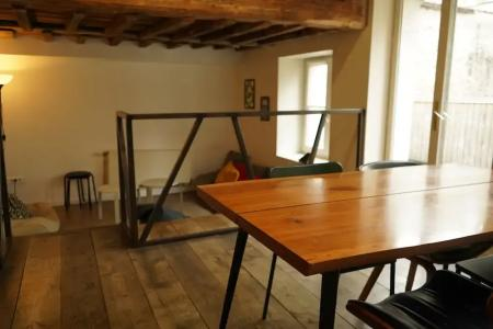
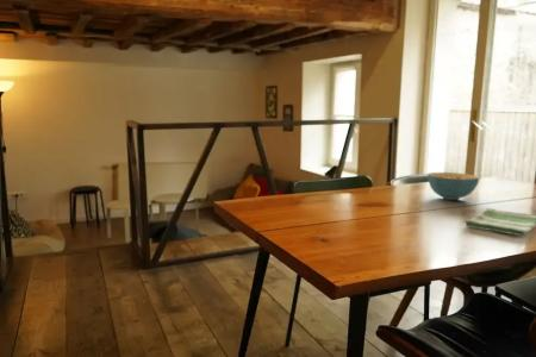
+ cereal bowl (451, 187)
+ dish towel (503, 220)
